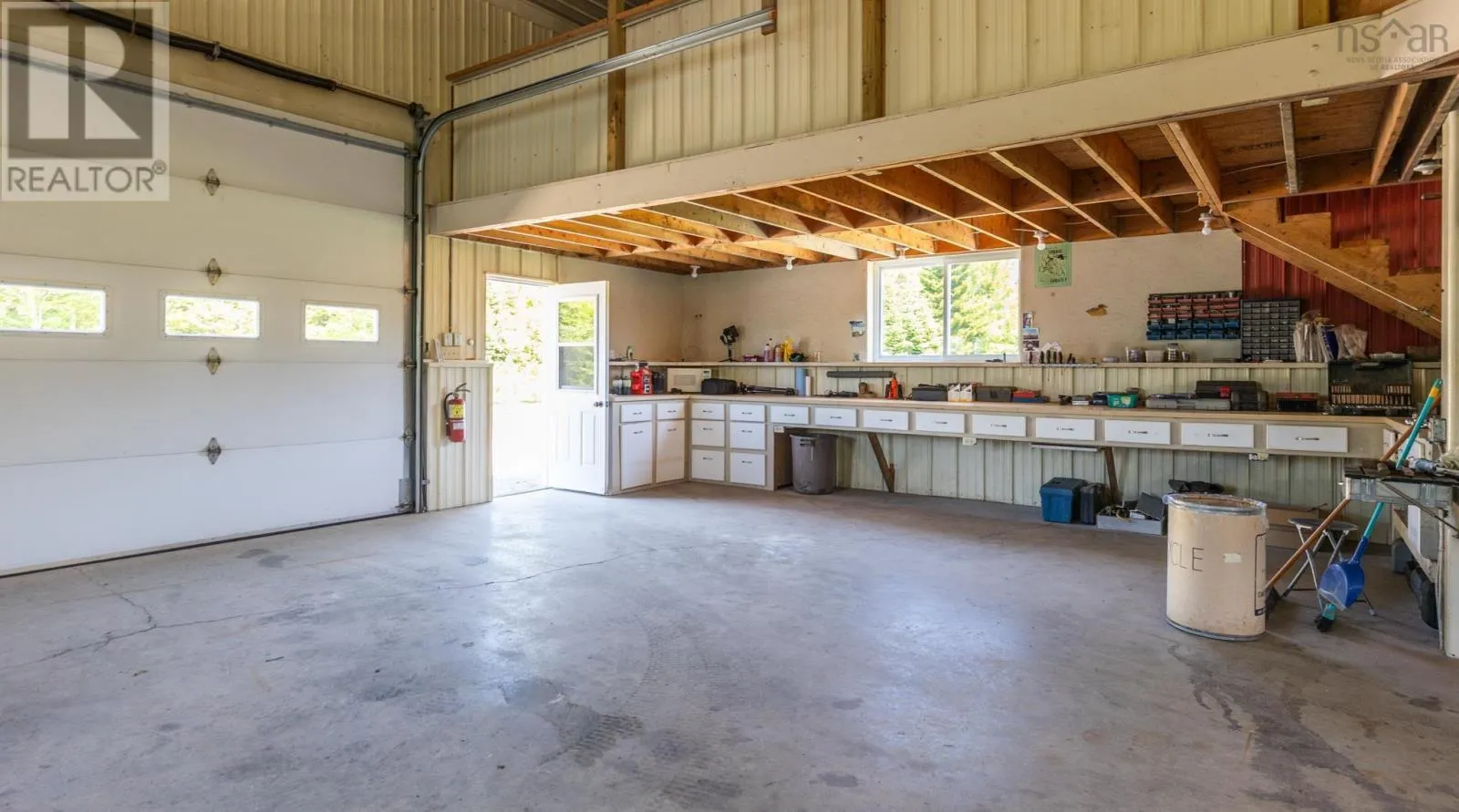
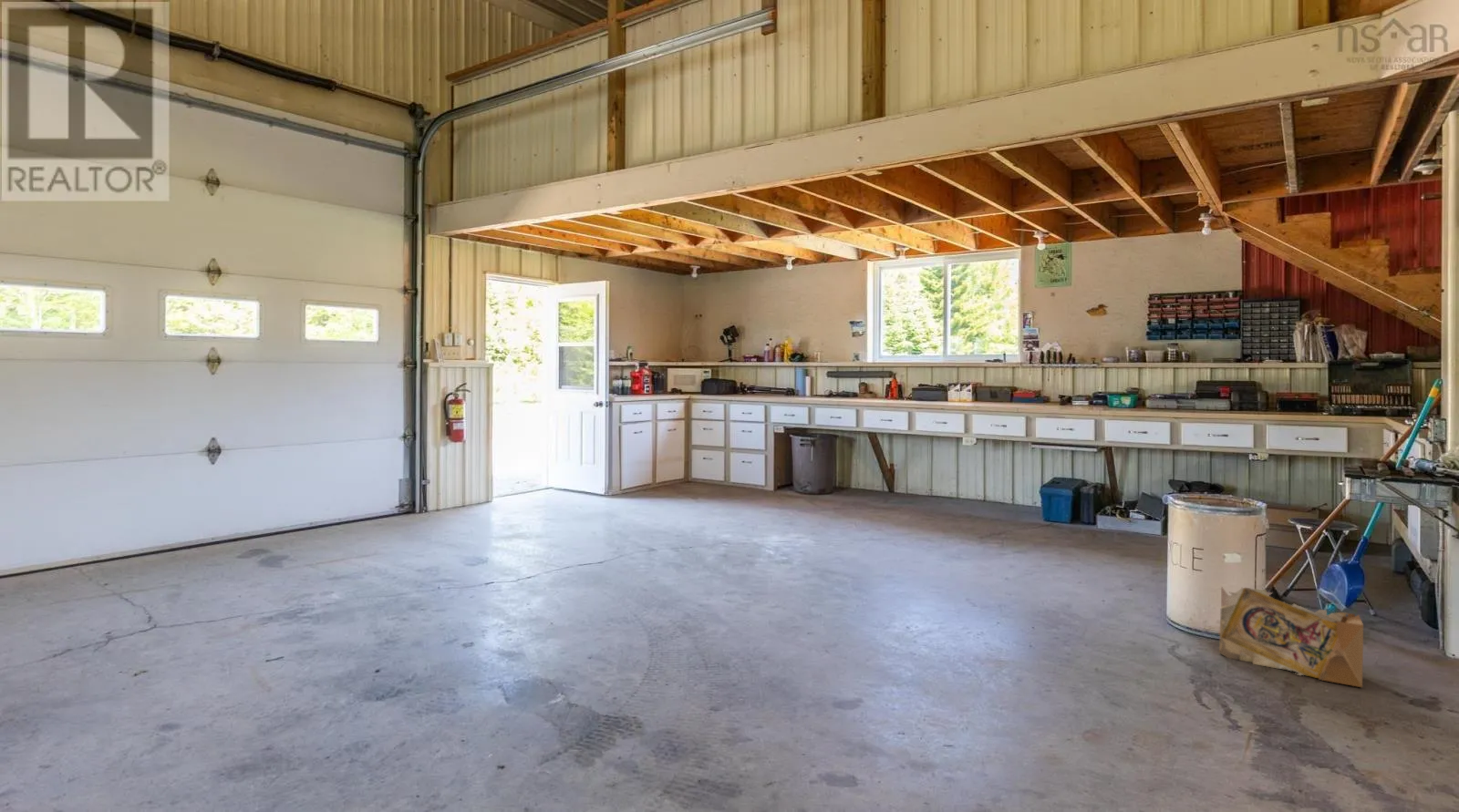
+ cardboard box (1287, 632)
